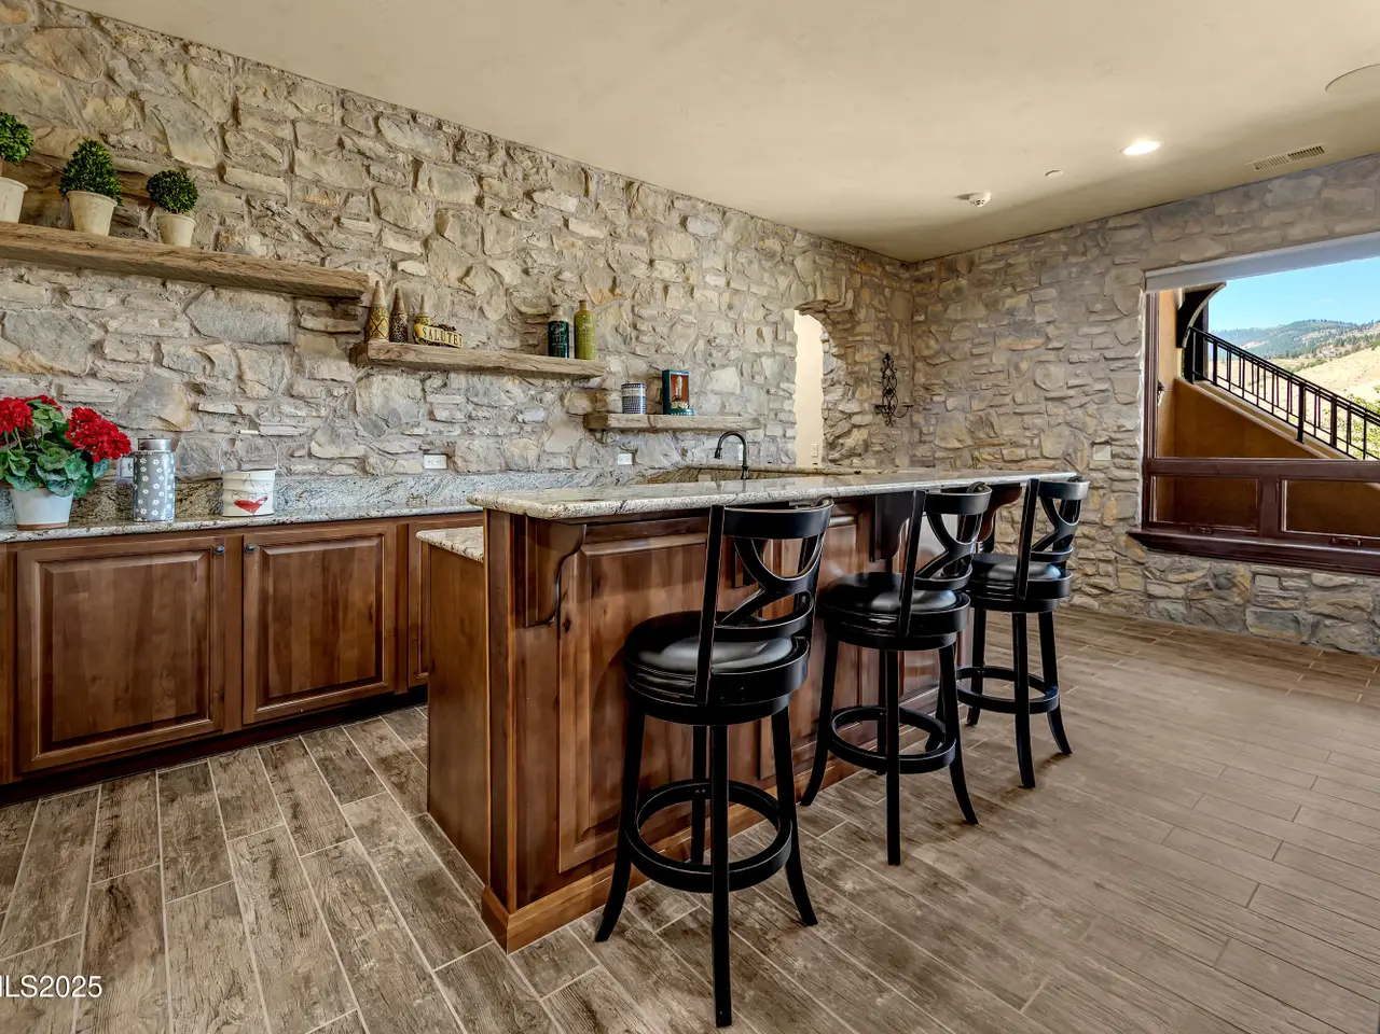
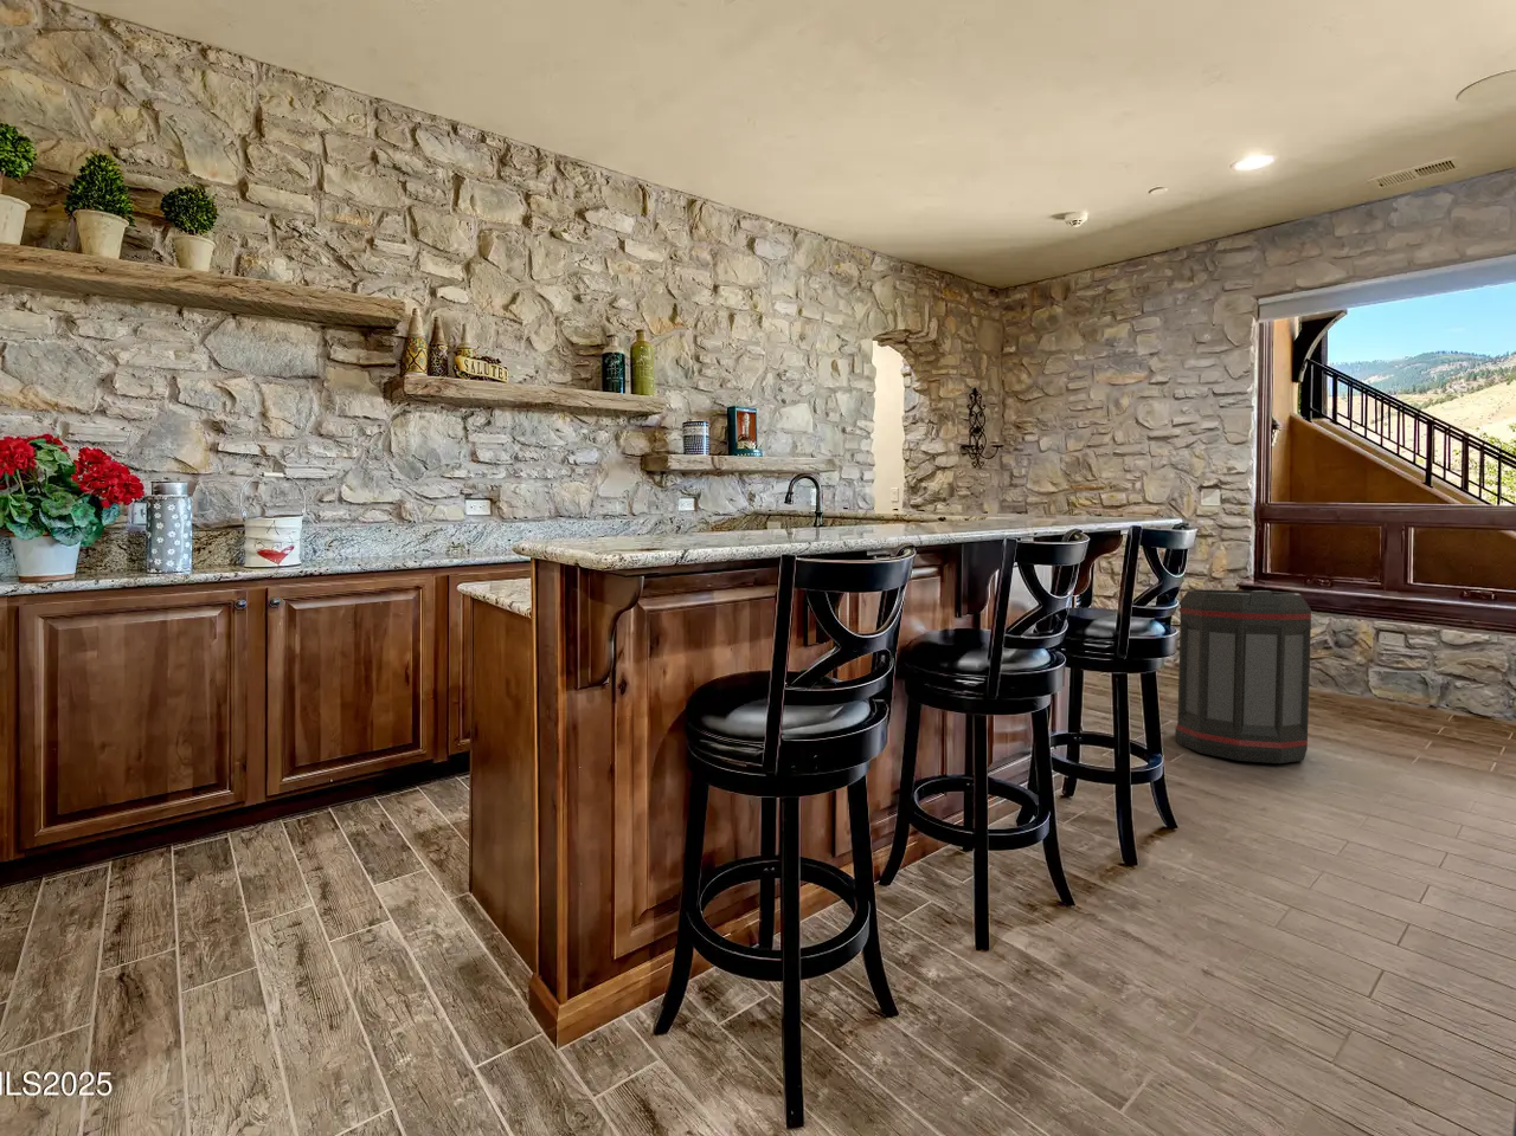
+ trash can (1240, 667)
